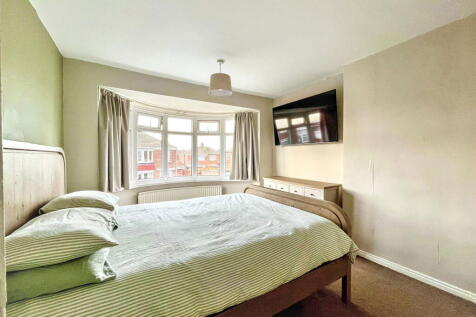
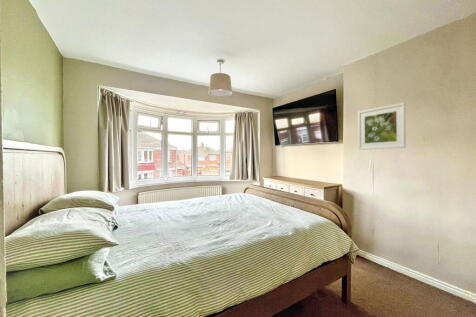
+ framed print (379, 128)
